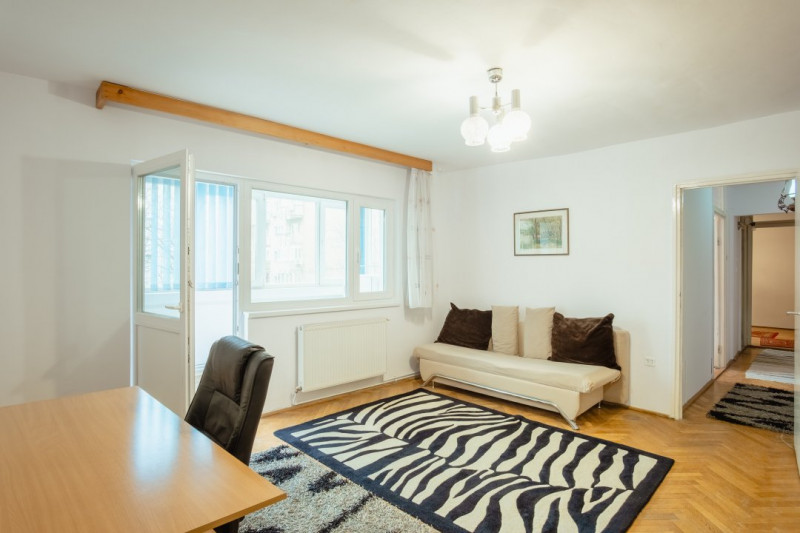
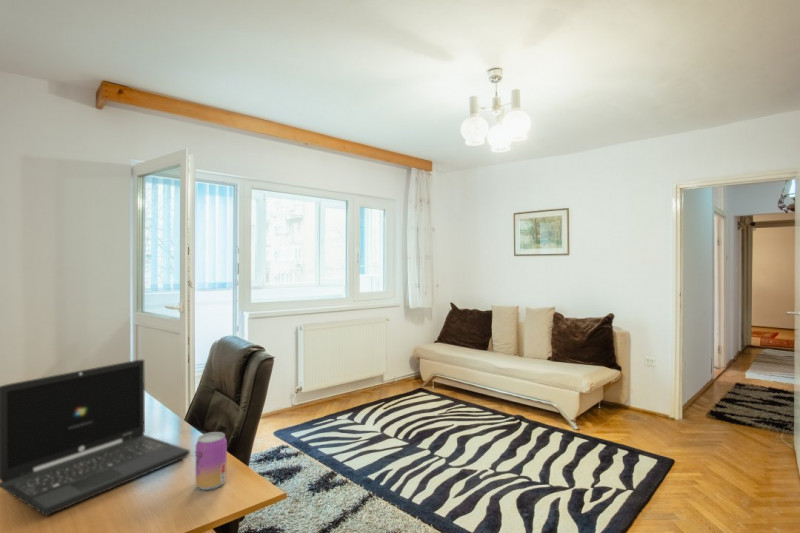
+ beverage can (211, 460)
+ laptop (102, 424)
